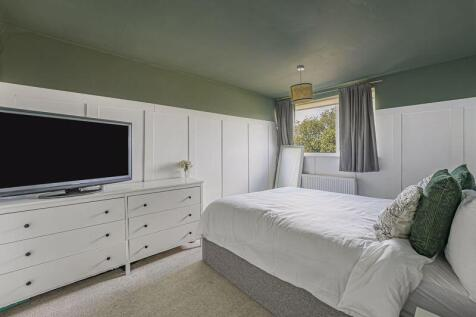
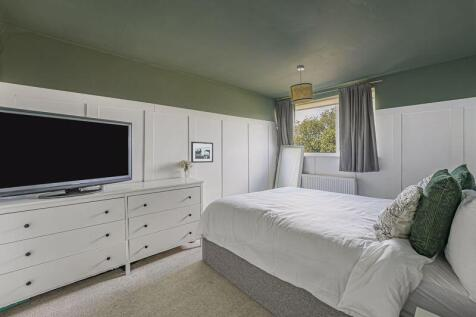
+ picture frame (202, 152)
